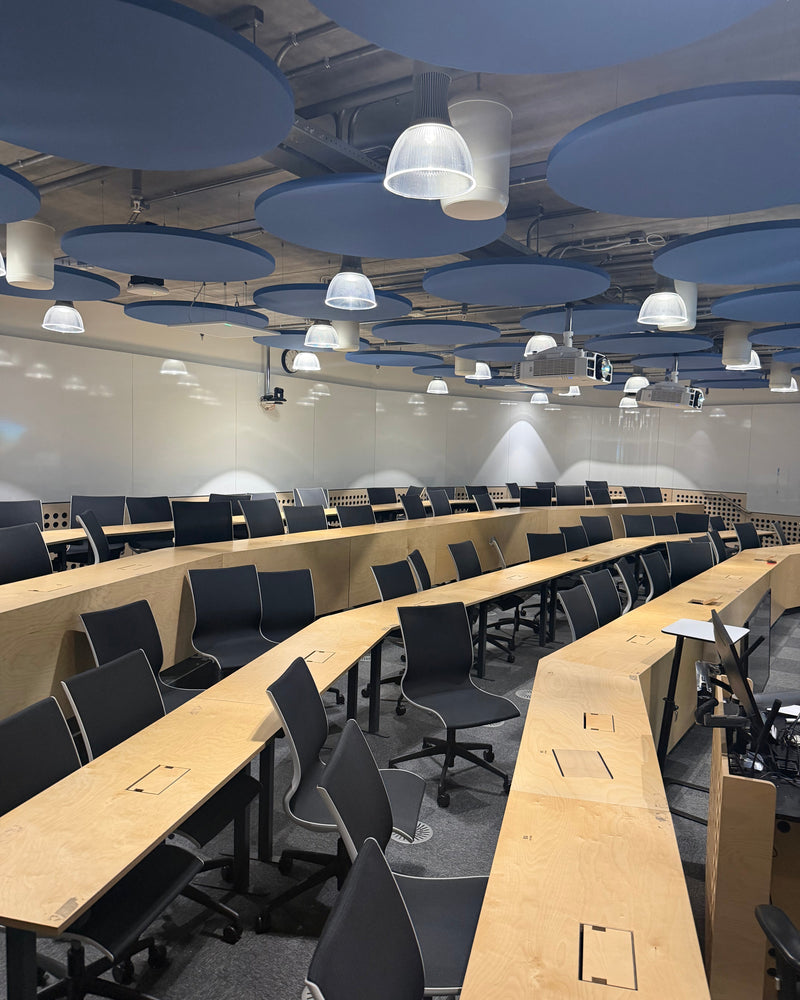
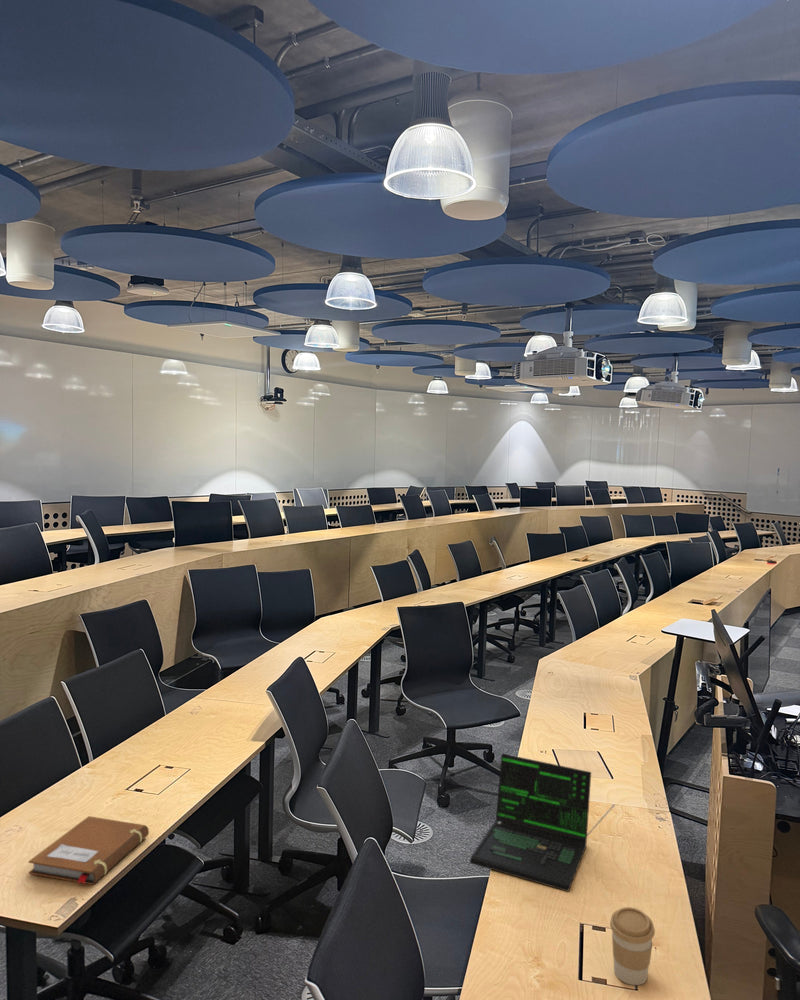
+ notebook (90, 849)
+ laptop (544, 818)
+ coffee cup (631, 945)
